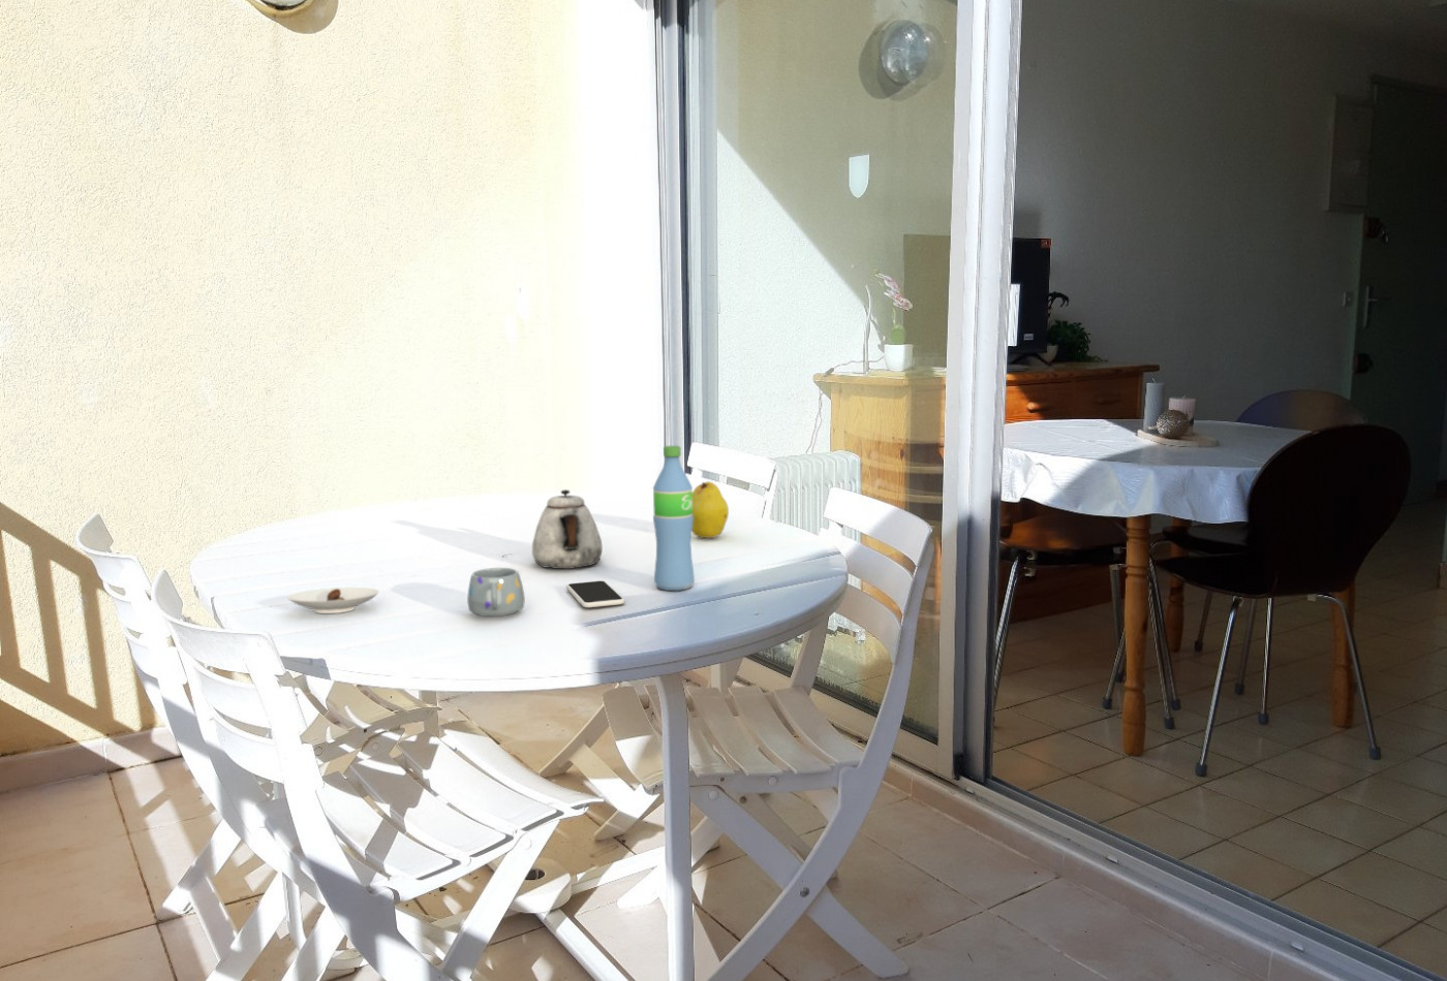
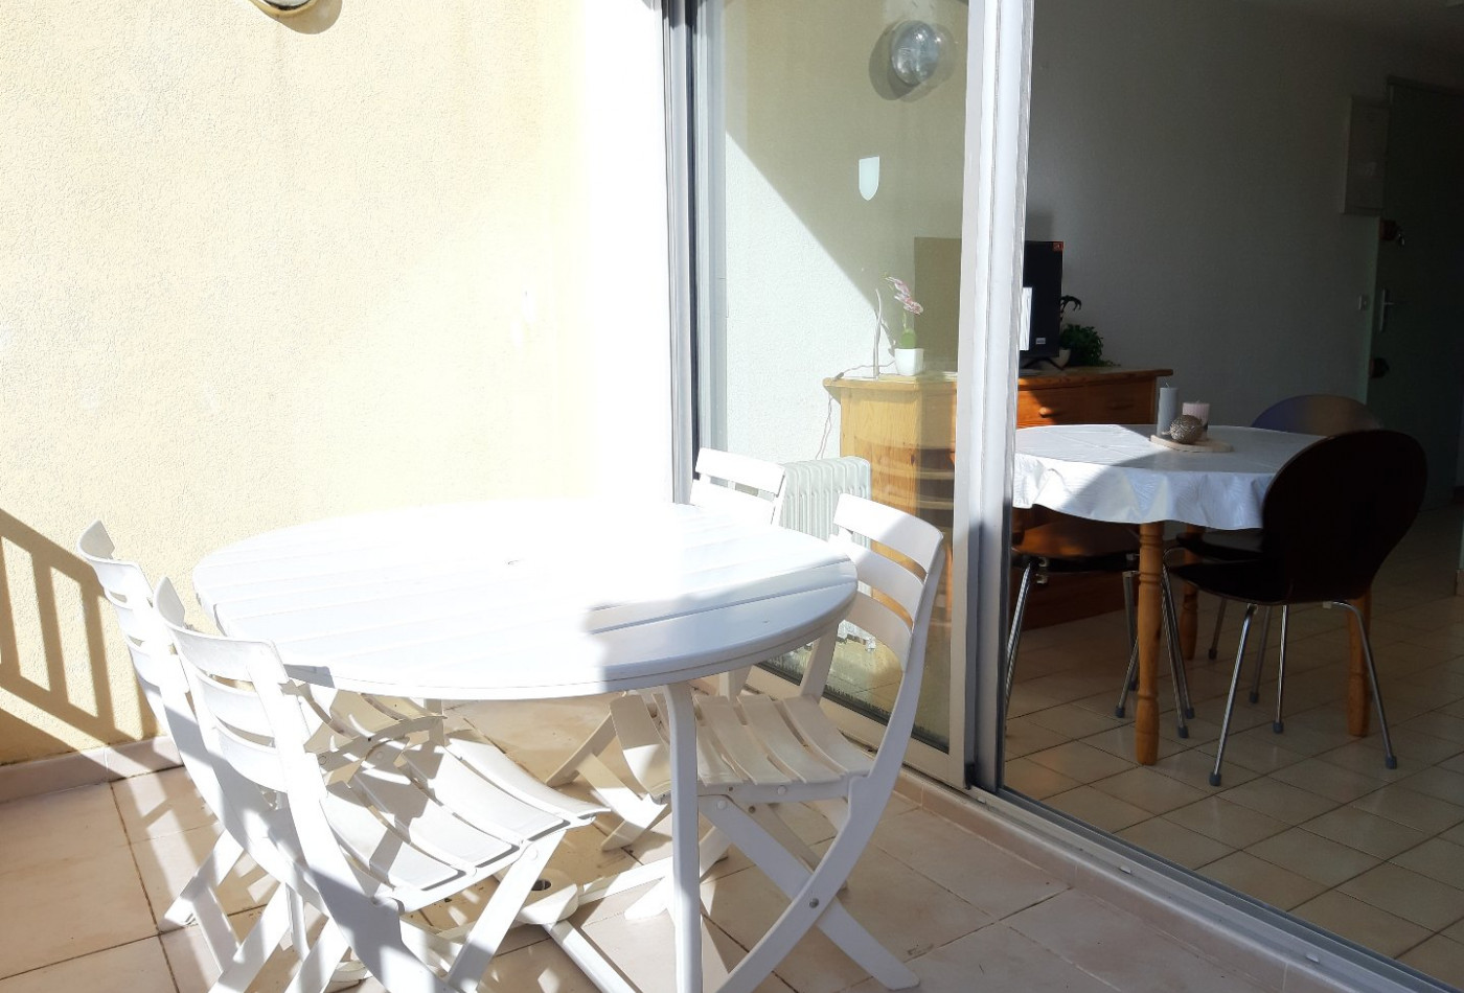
- smartphone (595, 592)
- mug (495, 595)
- teapot (565, 524)
- saucer (334, 600)
- water bottle (673, 517)
- fruit (707, 509)
